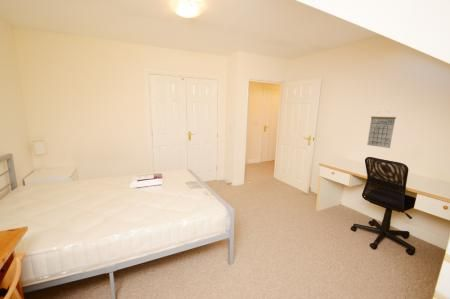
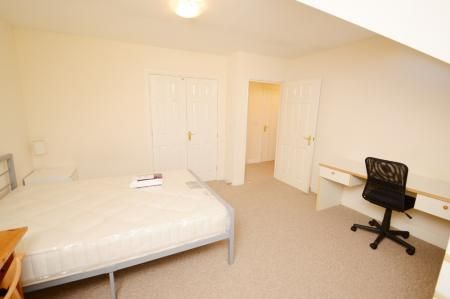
- calendar (381, 128)
